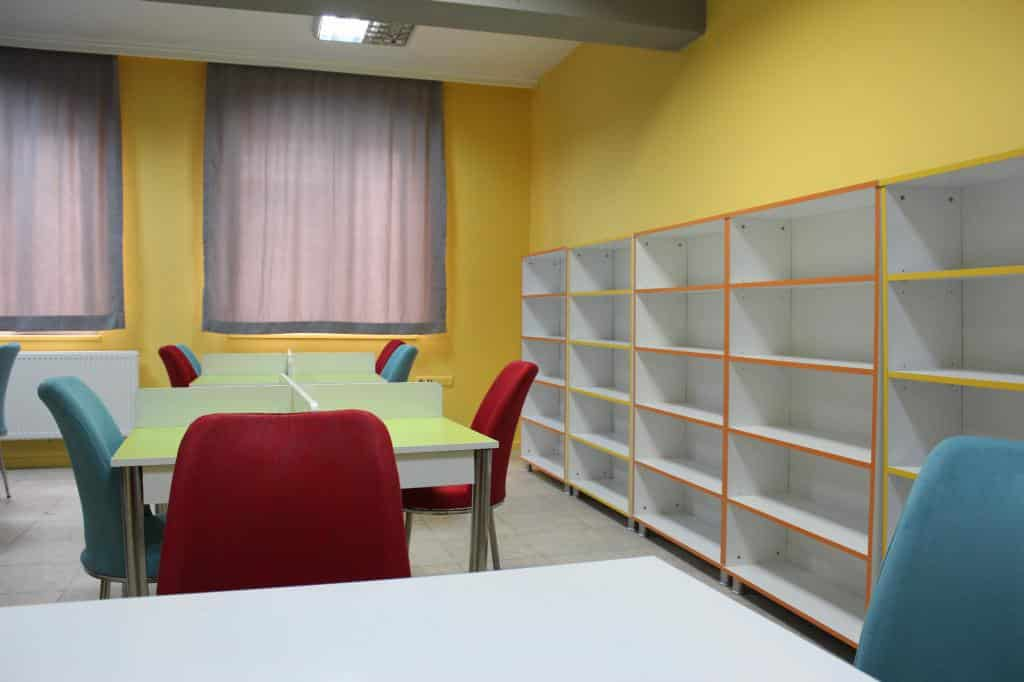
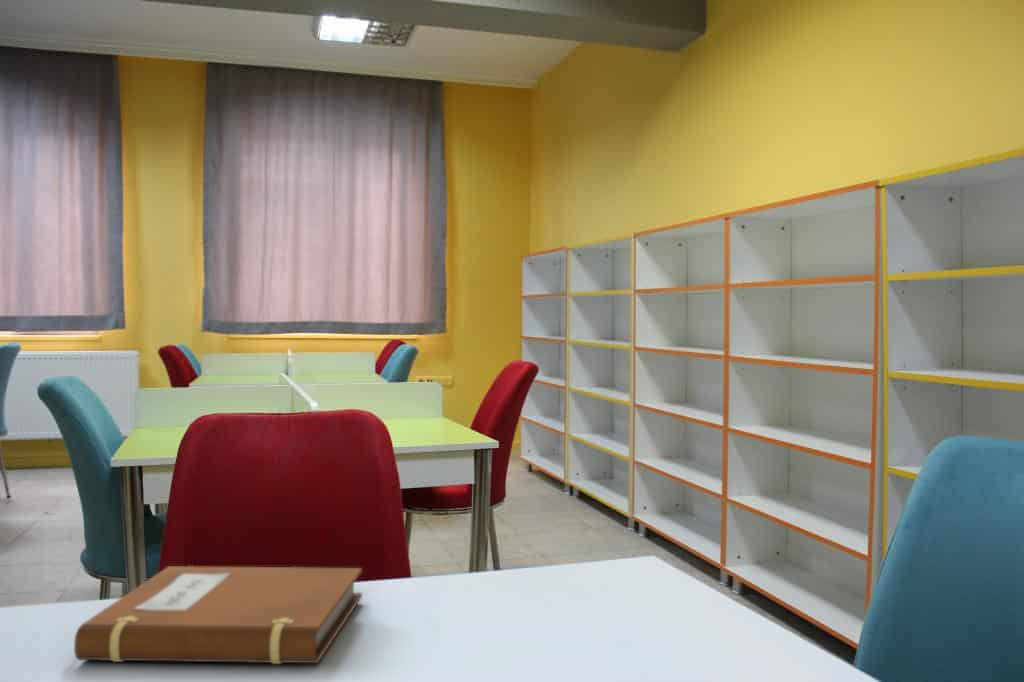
+ notebook (227, 611)
